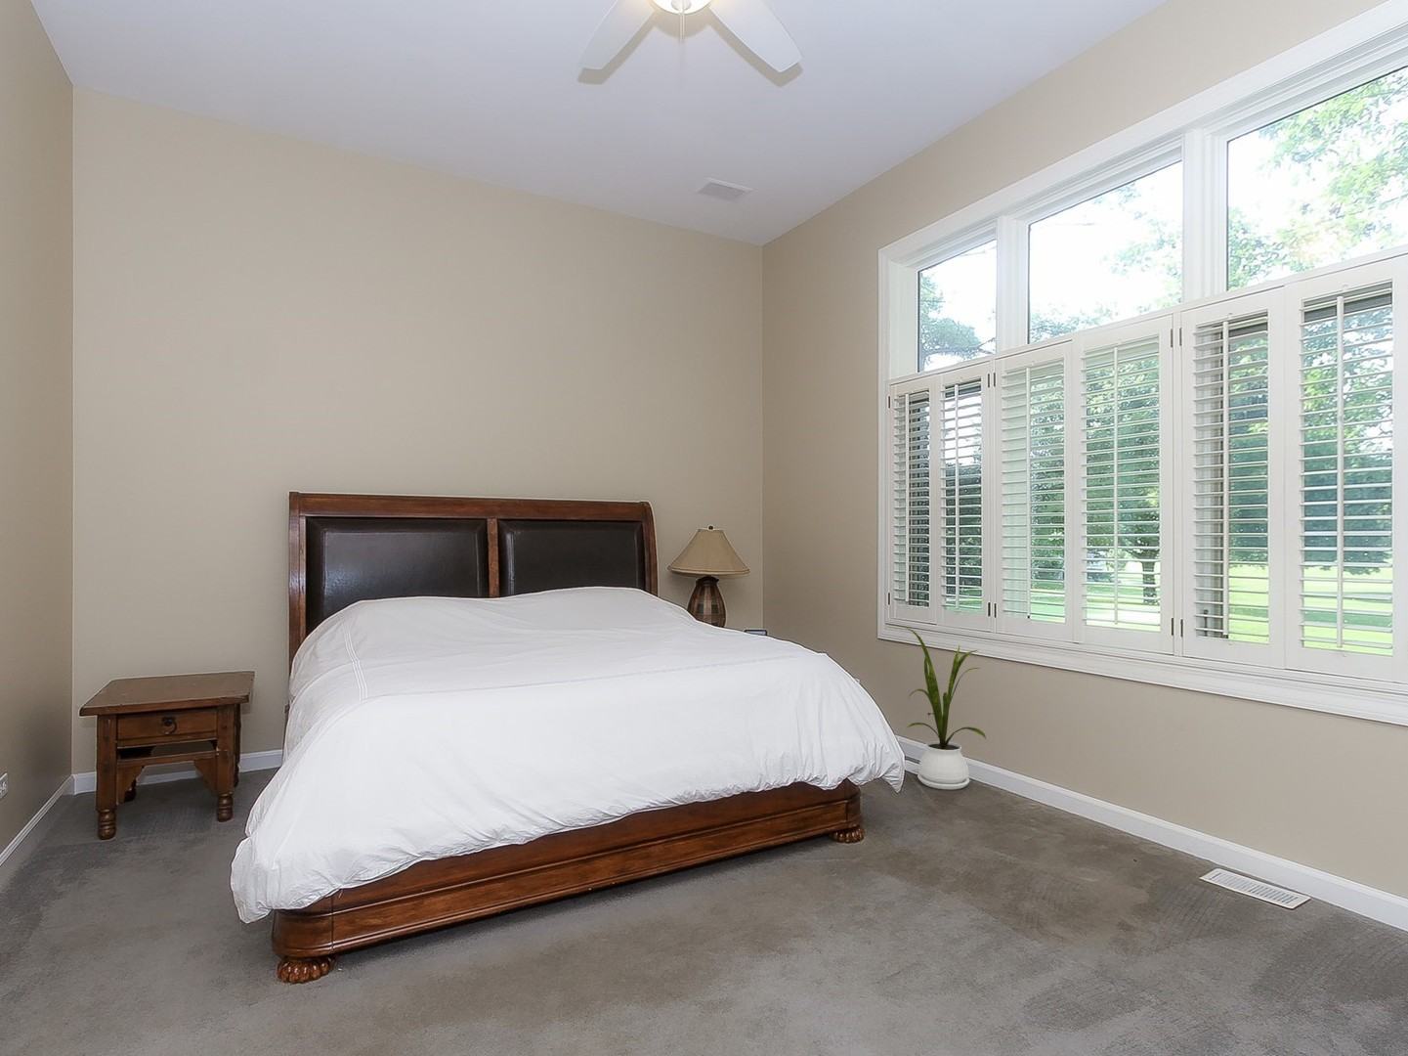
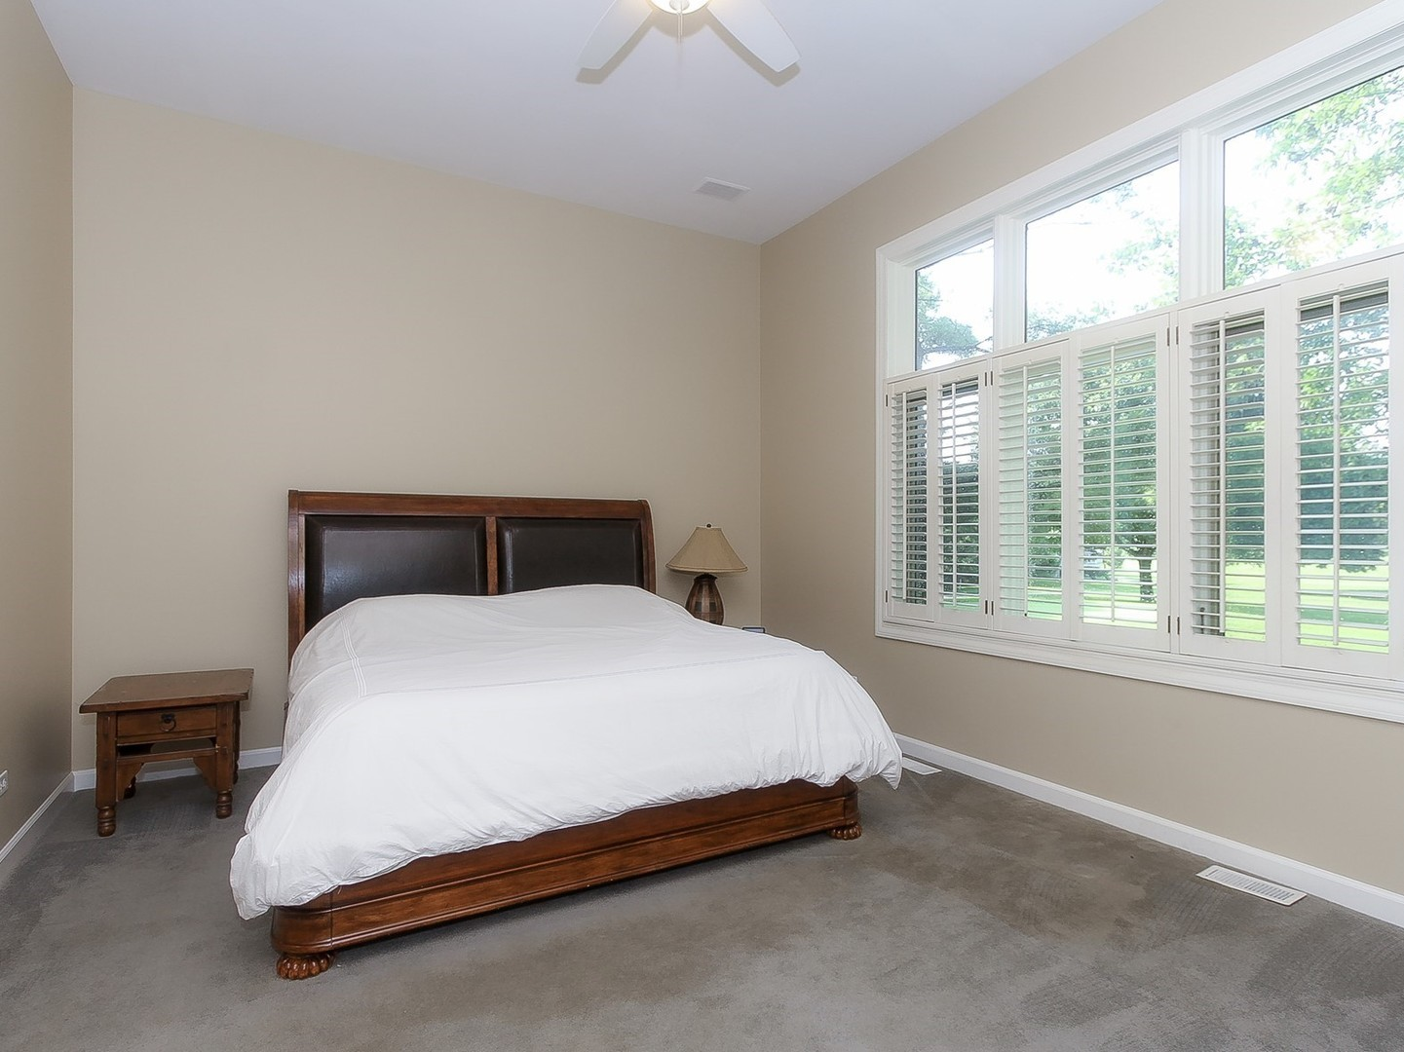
- house plant (939, 705)
